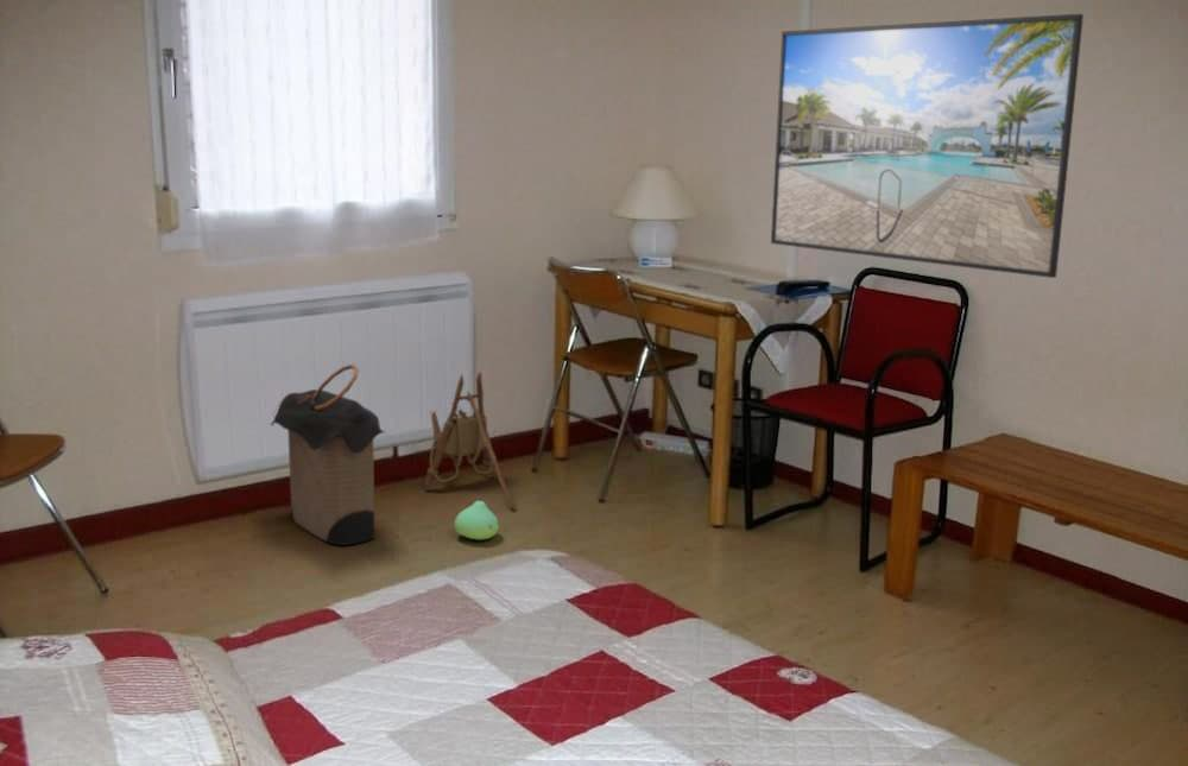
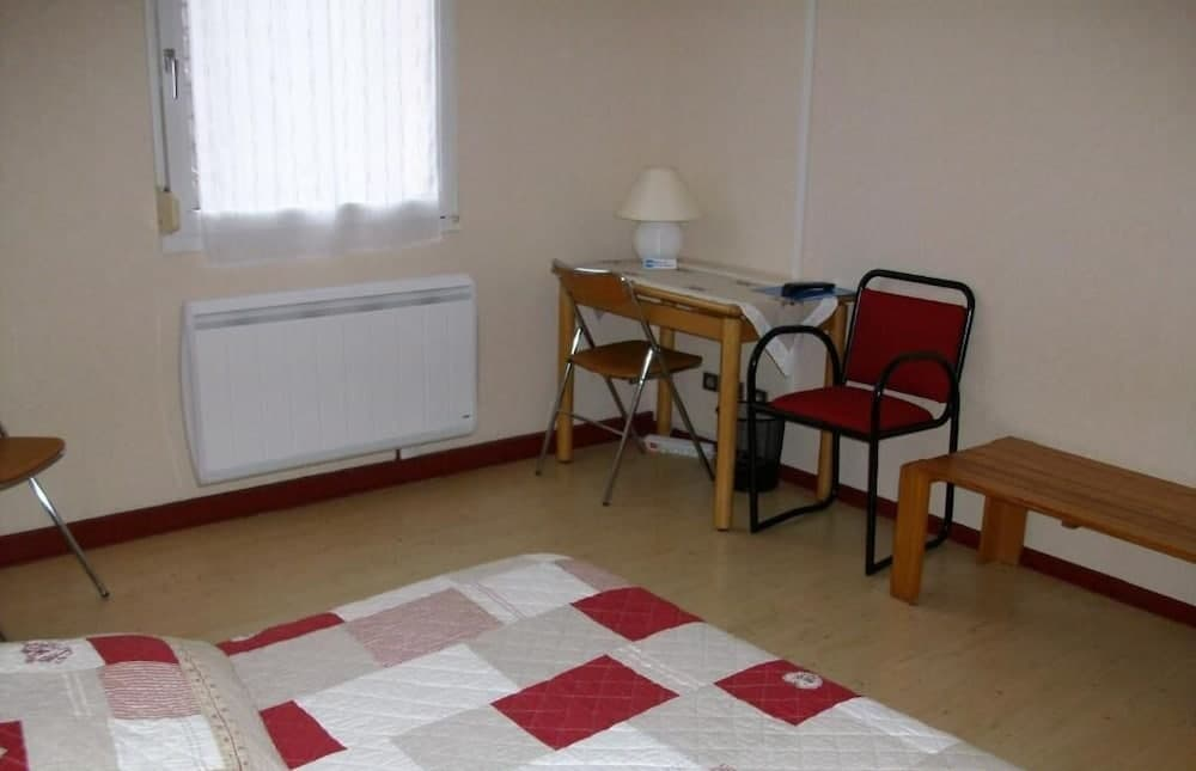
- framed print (906, 143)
- frame pack (474, 432)
- plush toy (476, 519)
- laundry hamper (326, 445)
